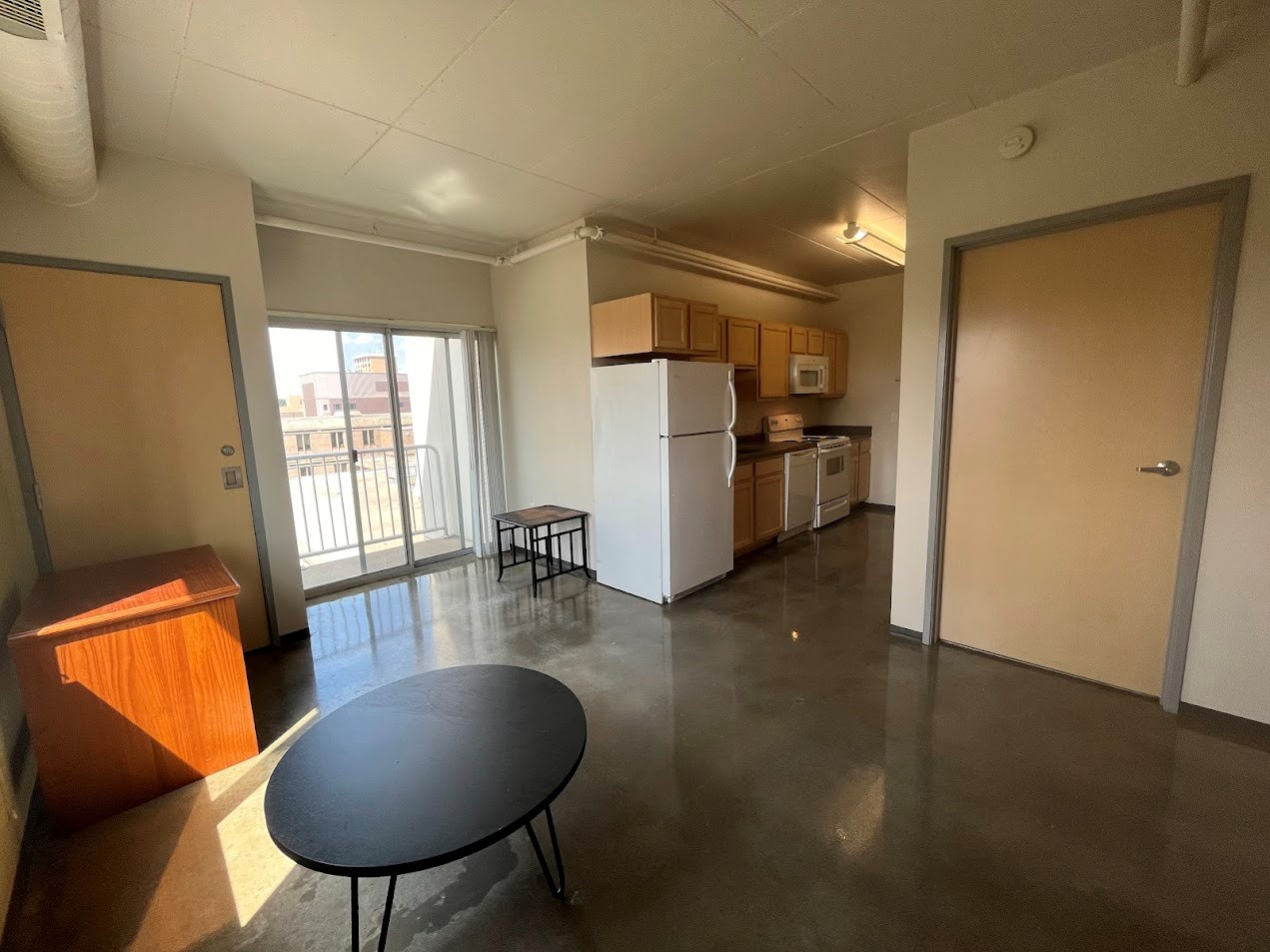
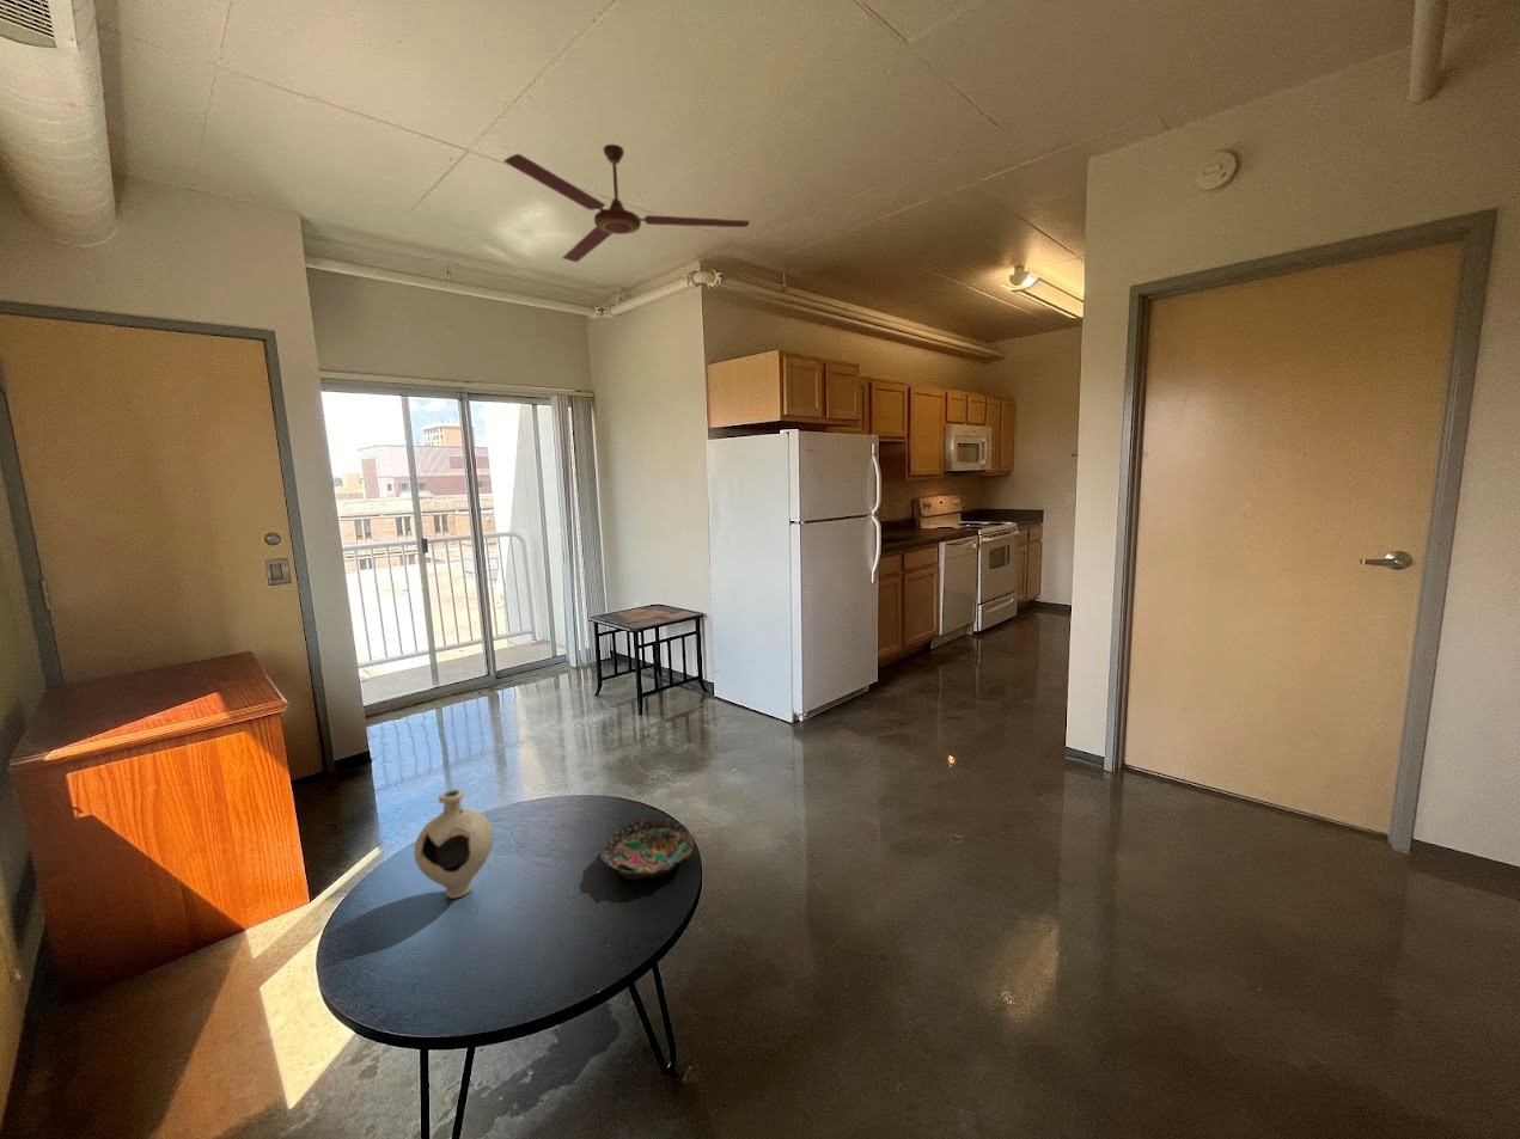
+ bowl (649, 851)
+ ceiling fan (631, 212)
+ decorative vase (455, 841)
